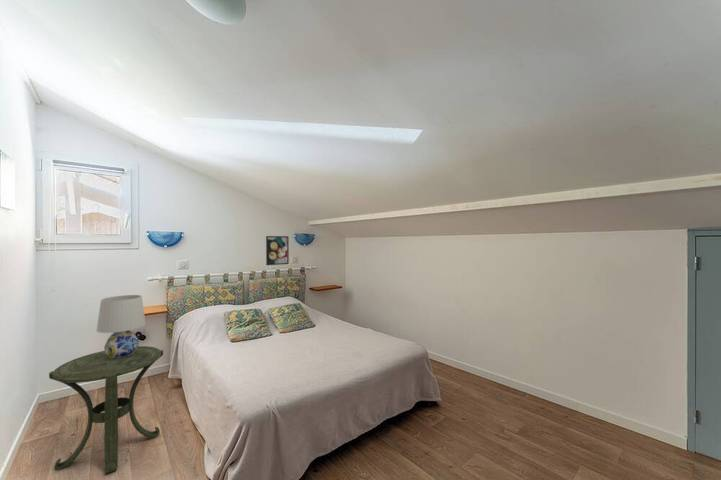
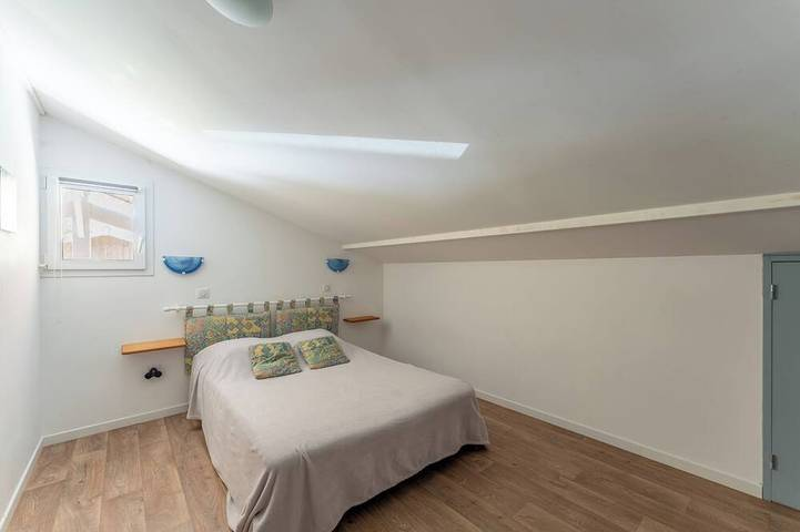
- side table (111, 405)
- table lamp (122, 325)
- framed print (277, 250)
